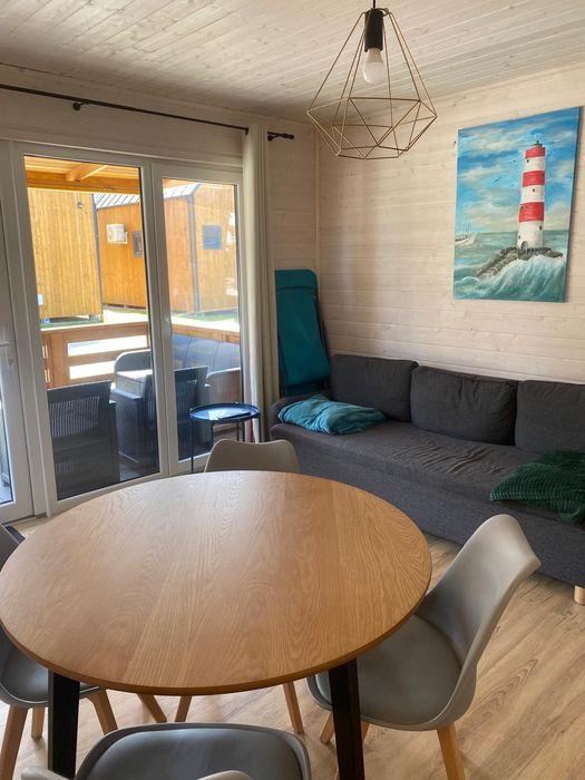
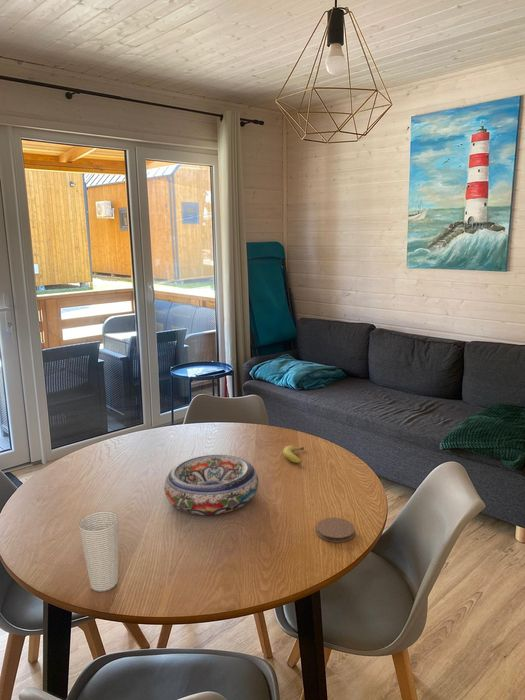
+ cup (101, 552)
+ coaster (335, 529)
+ bowl (211, 483)
+ fruit (292, 453)
